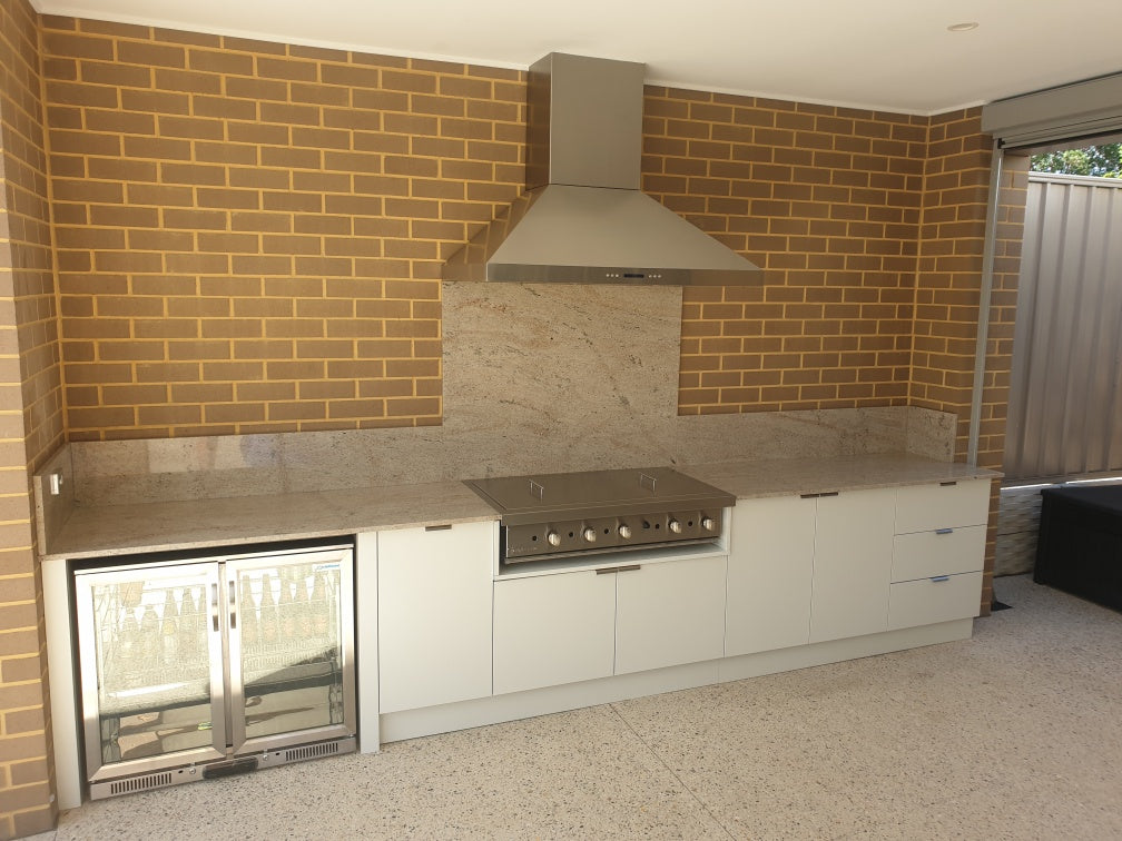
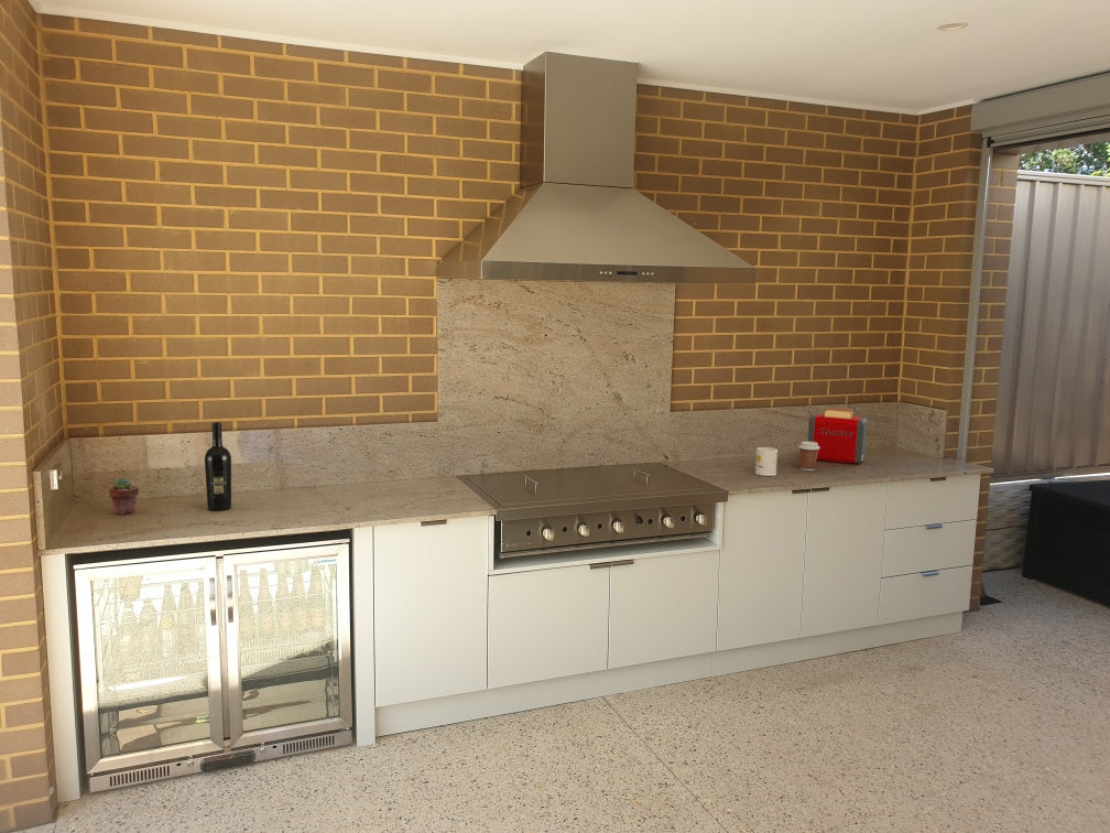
+ wine bottle (218, 465)
+ potted succulent (123, 495)
+ coffee cup (808, 455)
+ toaster (837, 433)
+ mug (764, 461)
